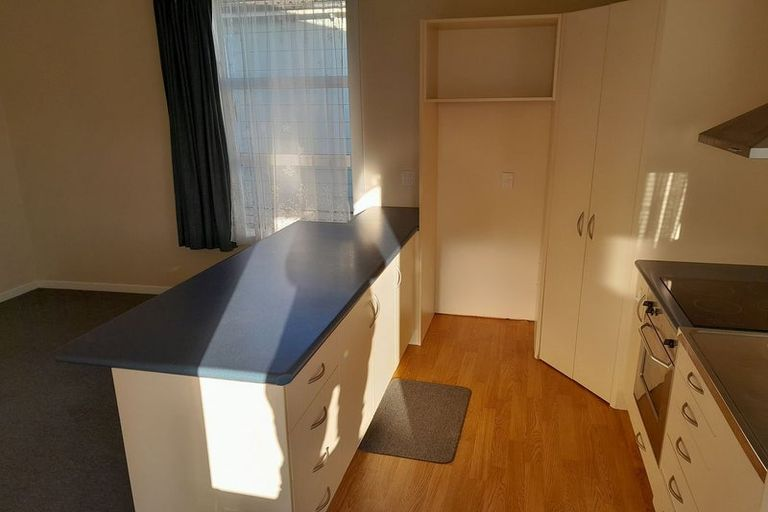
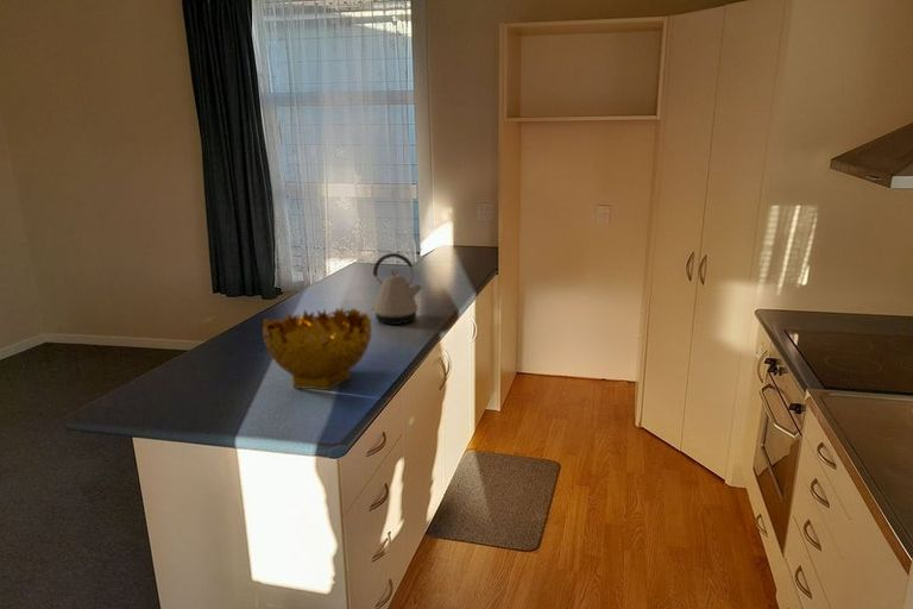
+ kettle (396, 287)
+ decorative bowl (319, 347)
